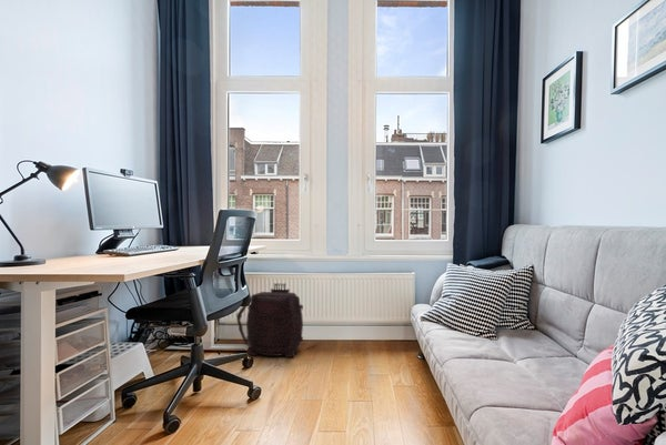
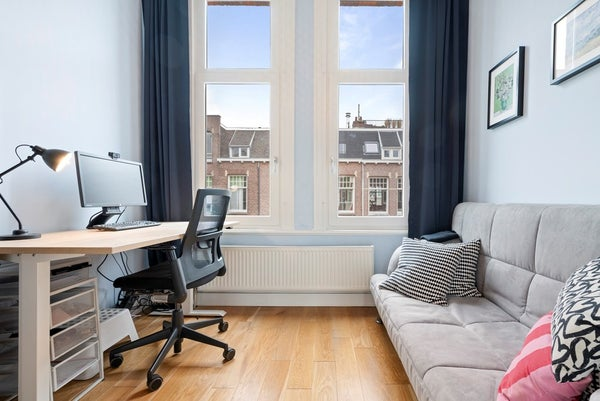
- backpack (274, 320)
